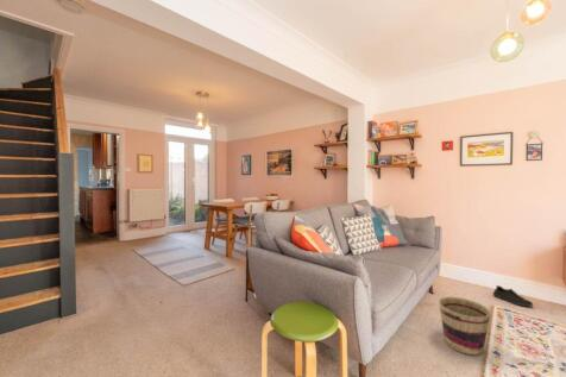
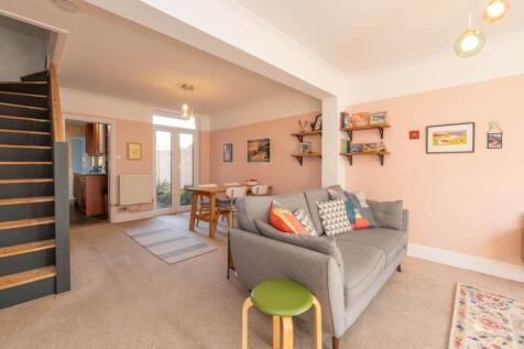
- basket (463, 325)
- shoe (511, 295)
